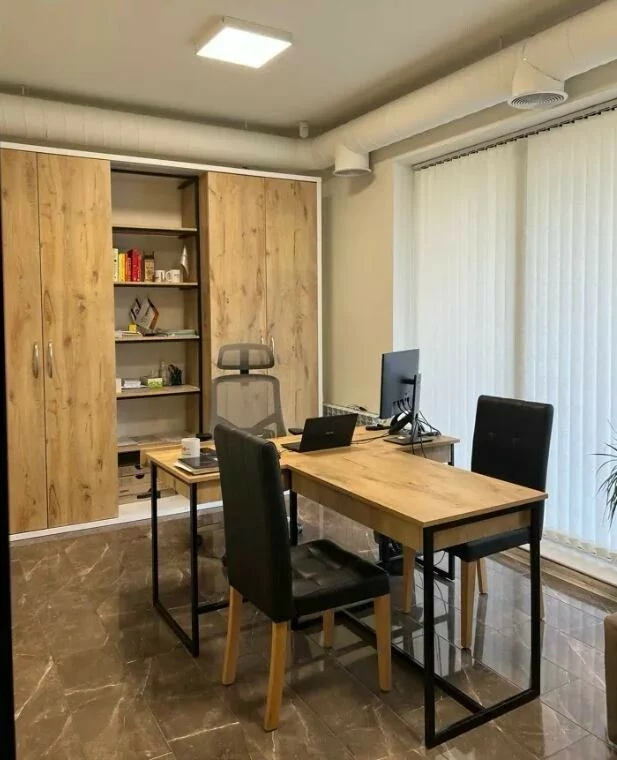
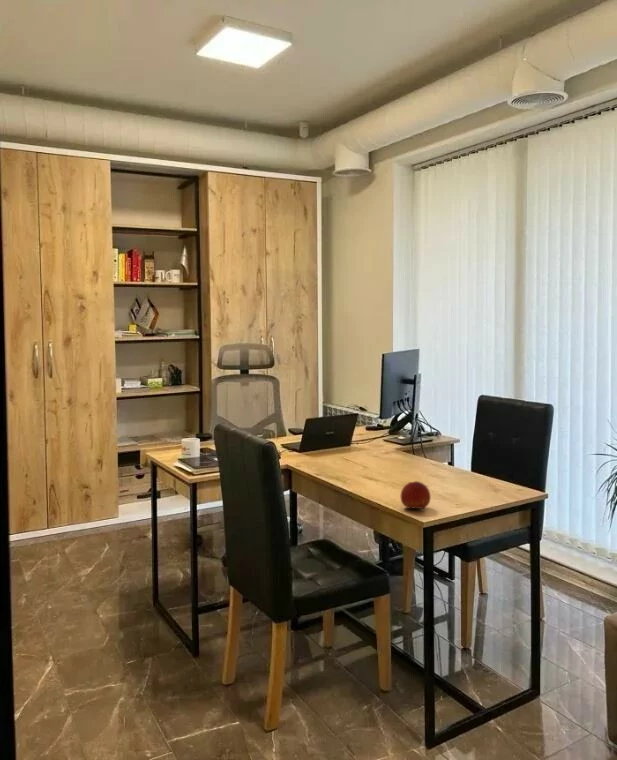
+ fruit (415, 494)
